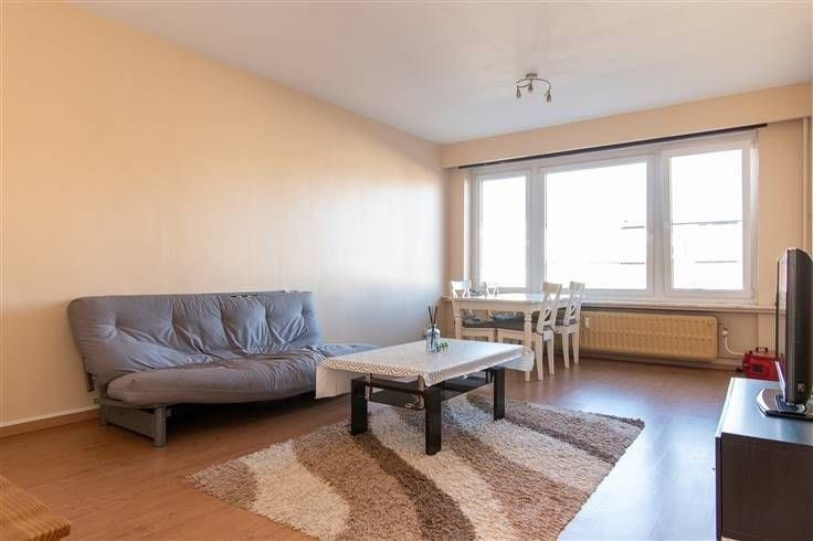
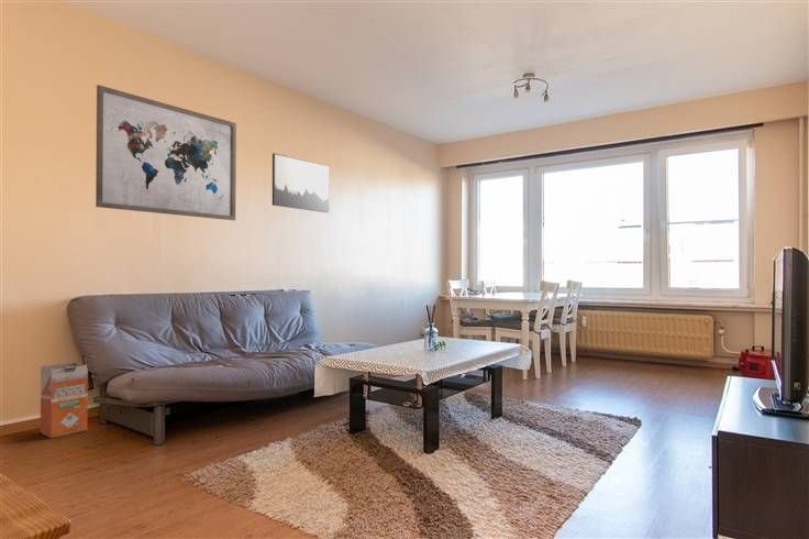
+ waste bin (65, 397)
+ wall art (302, 184)
+ wall art (174, 160)
